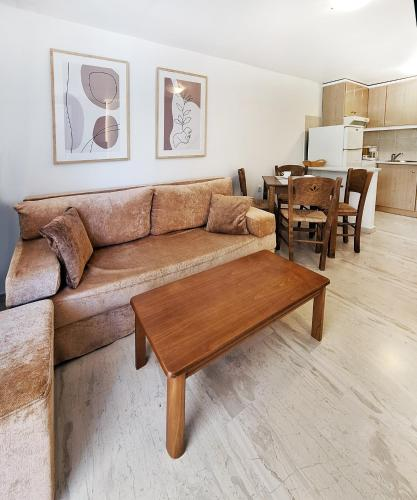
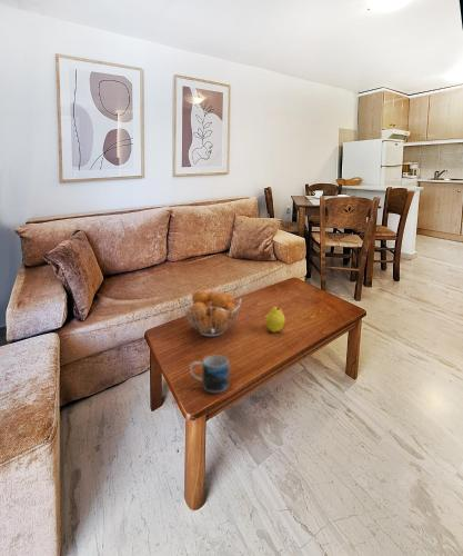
+ fruit basket (211, 311)
+ fruit (274, 318)
+ mug (209, 373)
